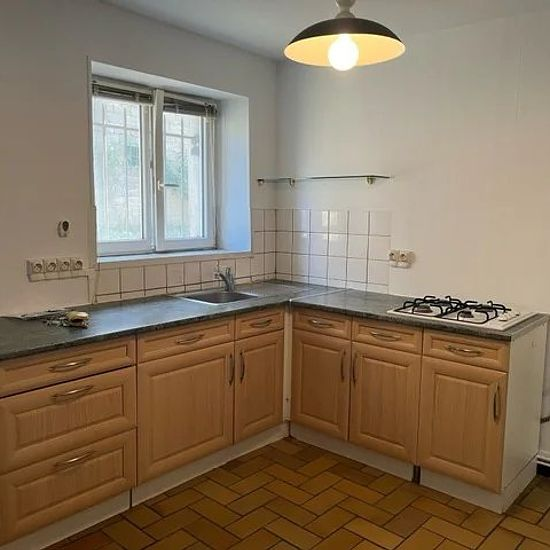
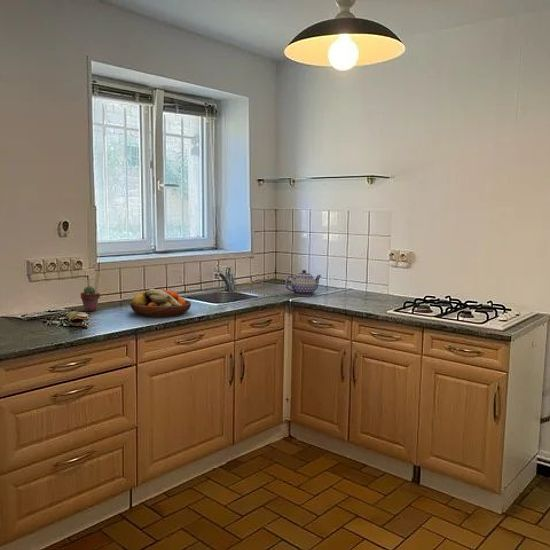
+ fruit bowl (161, 300)
+ teapot (303, 282)
+ potted succulent (90, 297)
